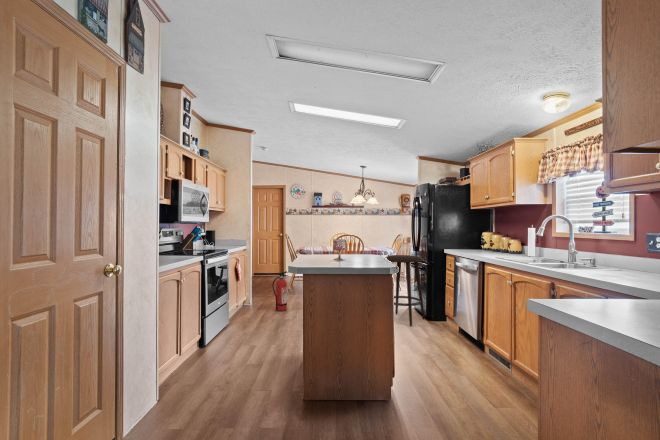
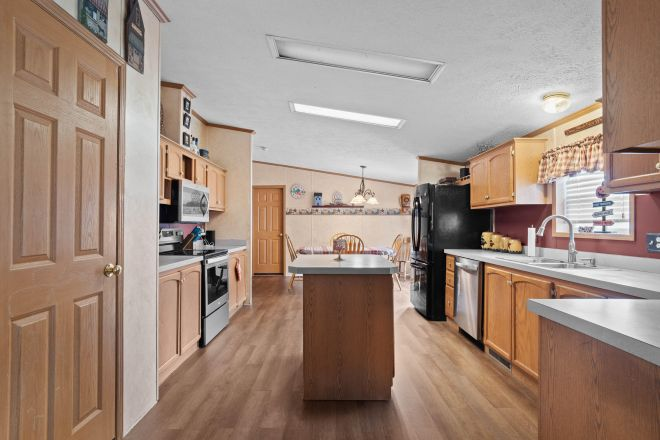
- stool (407, 288)
- fire extinguisher (280, 291)
